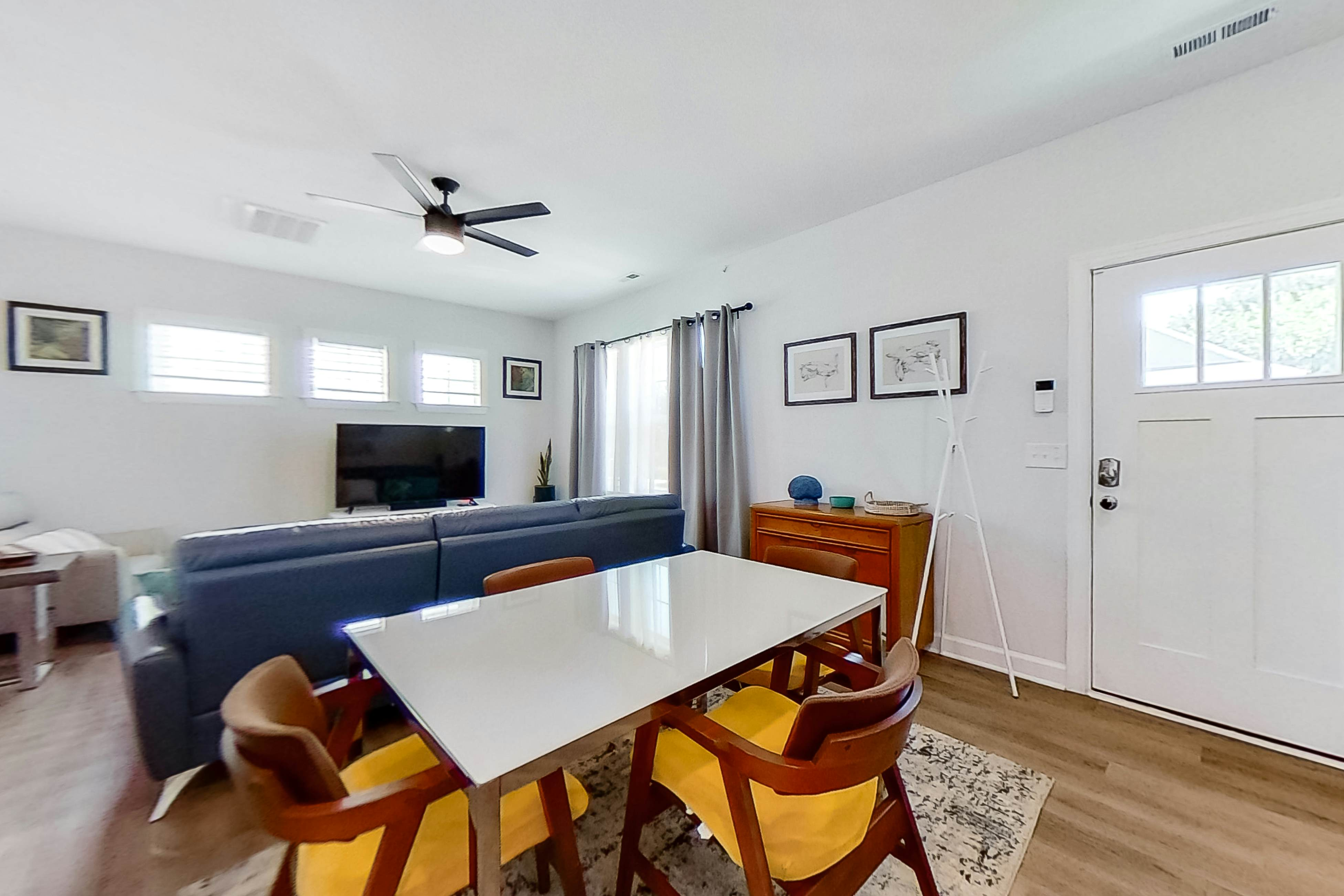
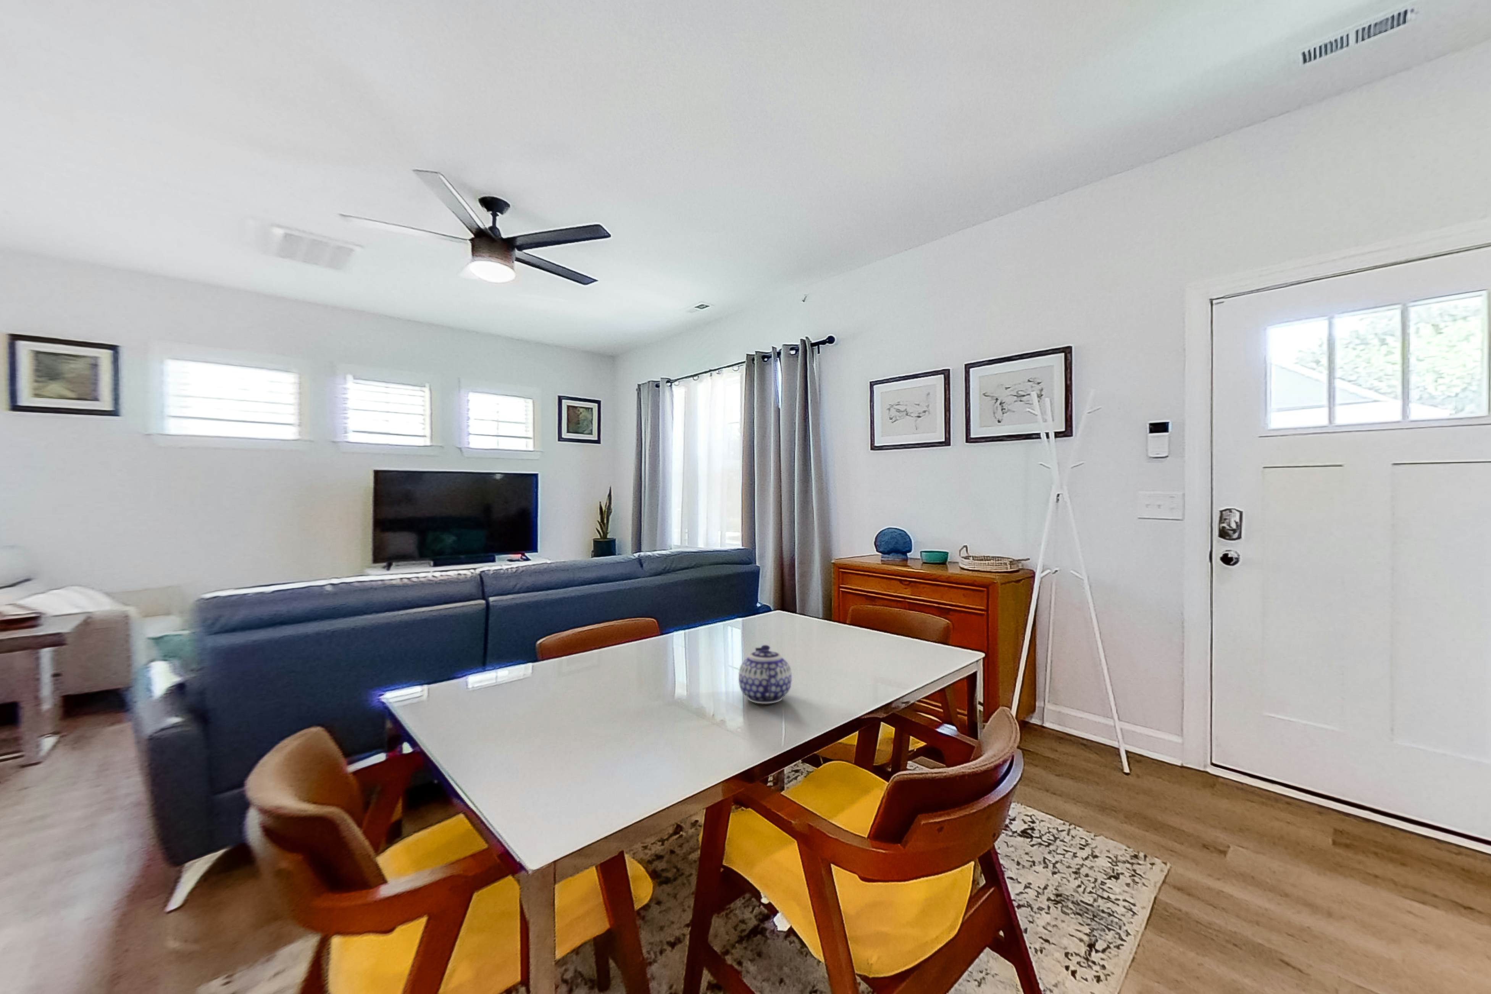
+ teapot (765, 671)
